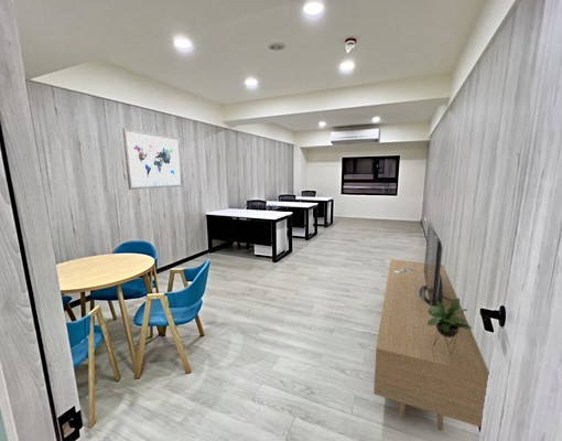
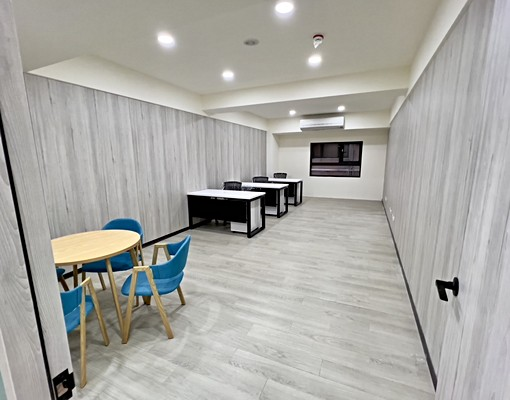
- wall art (156, 161)
- media console (422, 291)
